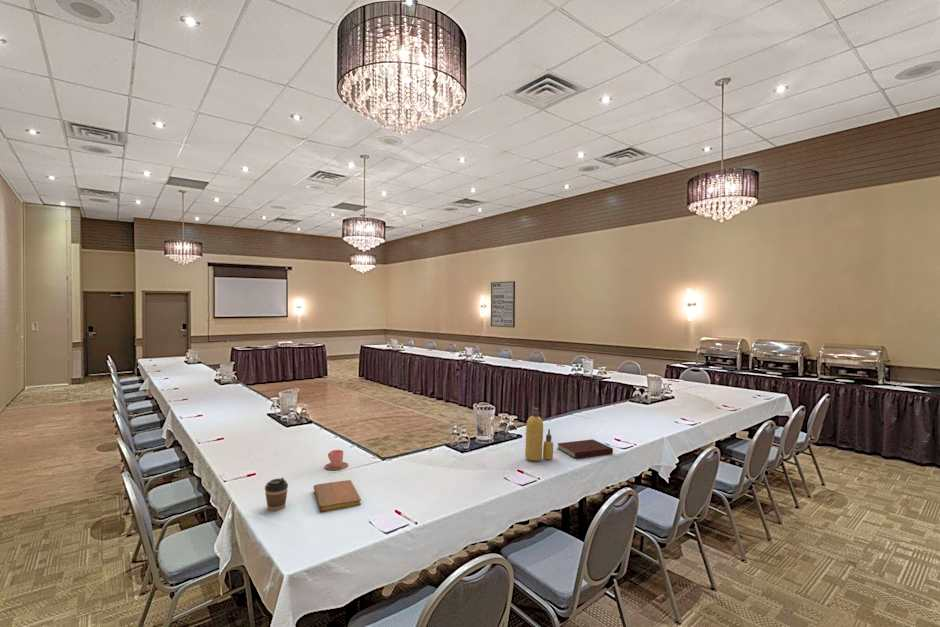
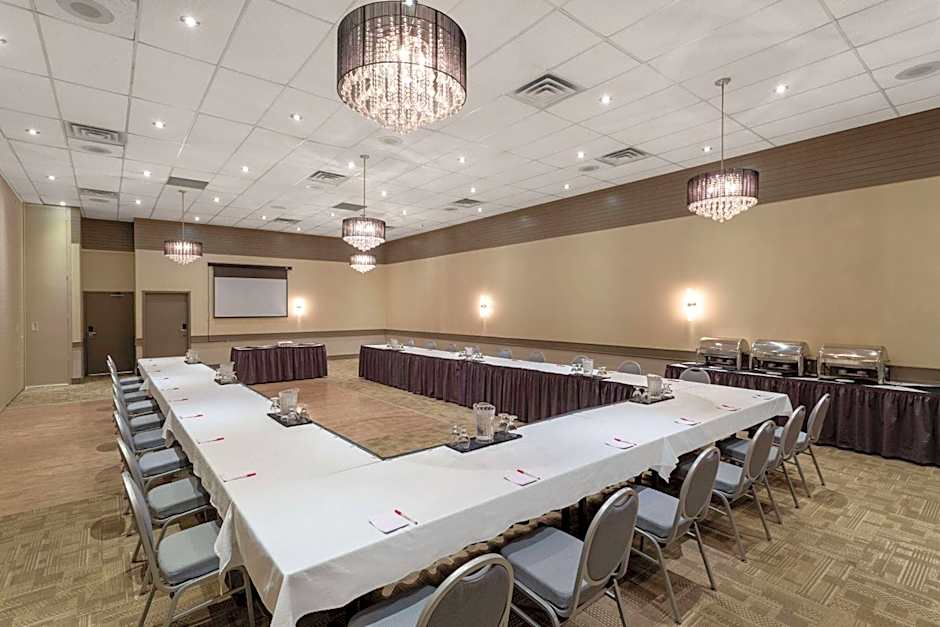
- notebook (584, 448)
- bottle (538, 433)
- cup (336, 459)
- wall art (502, 304)
- notebook (336, 494)
- coffee cup (276, 493)
